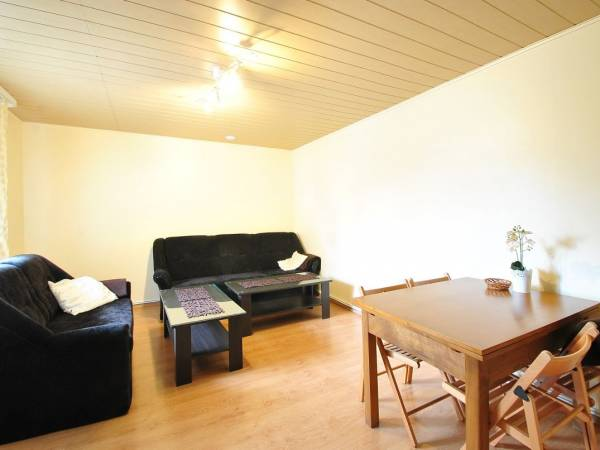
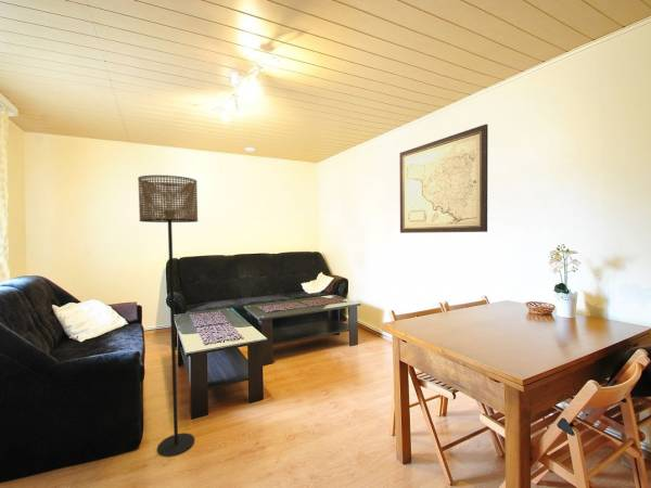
+ wall art (437, 187)
+ floor lamp (171, 313)
